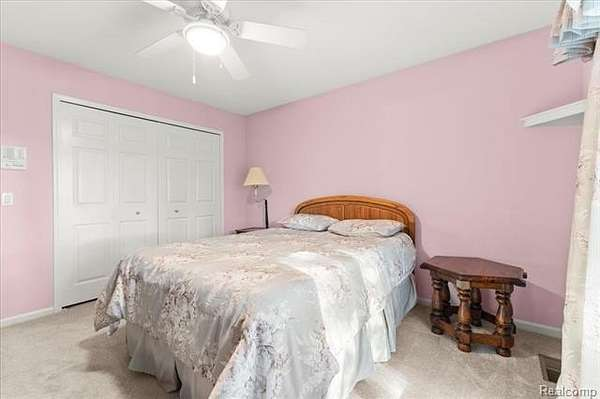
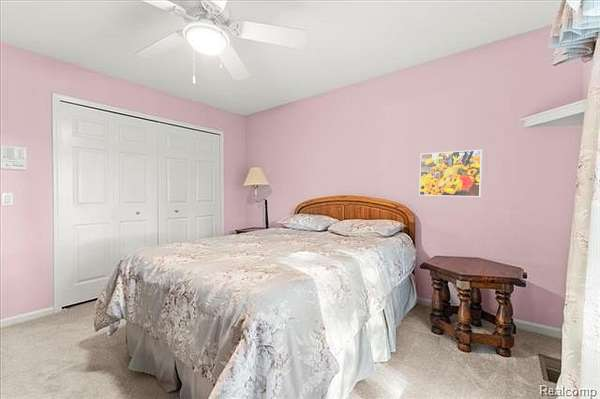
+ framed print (448, 174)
